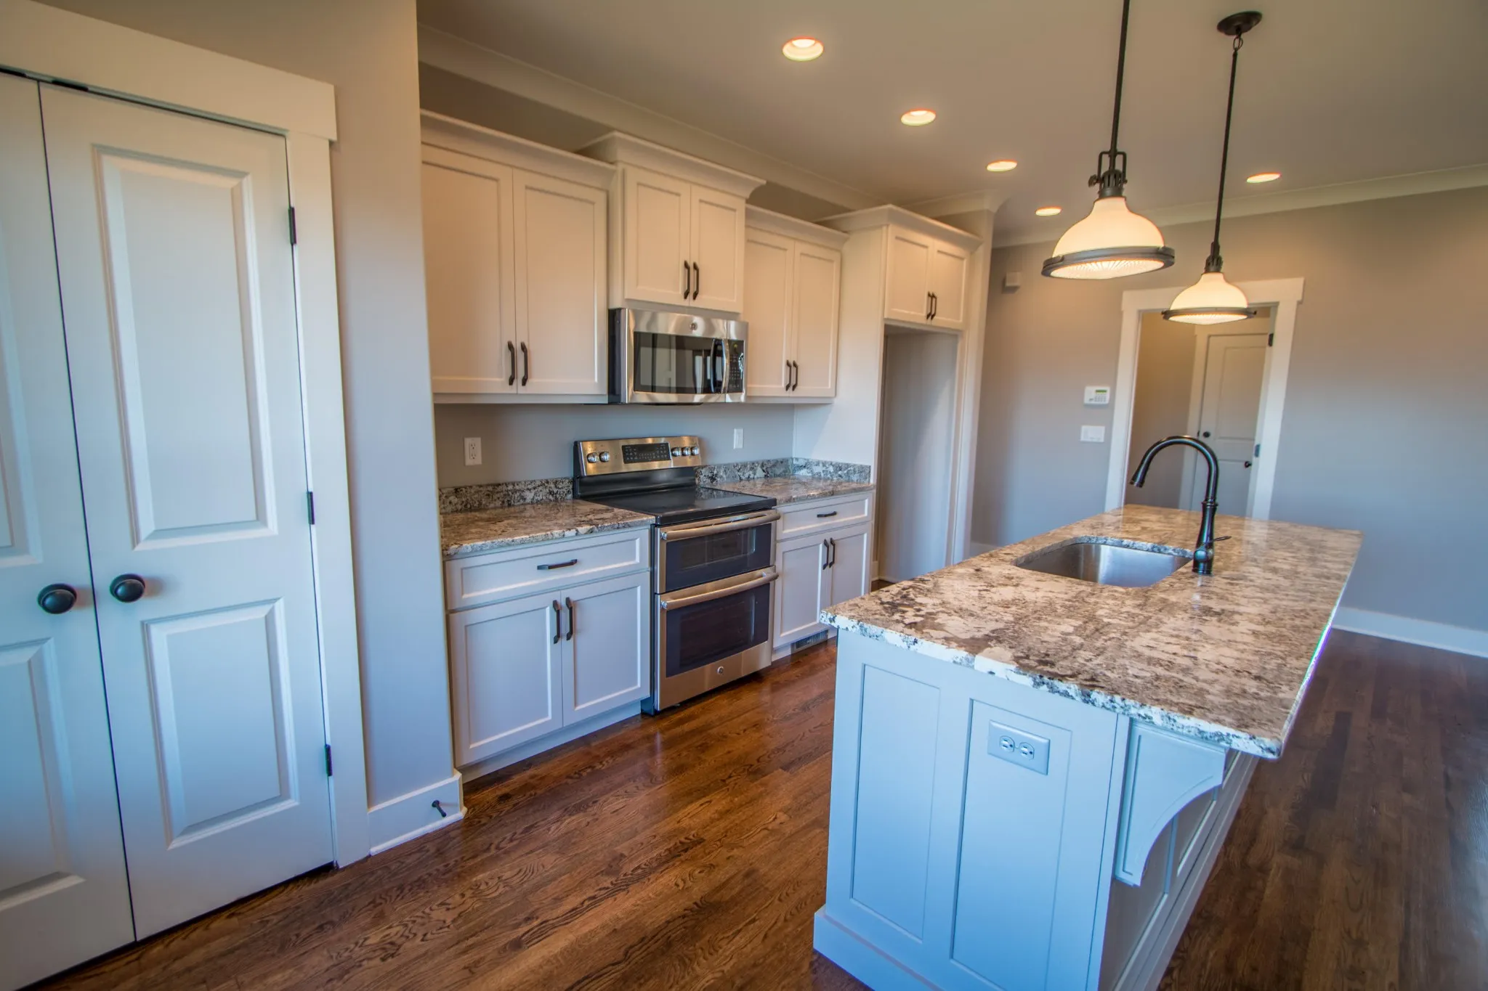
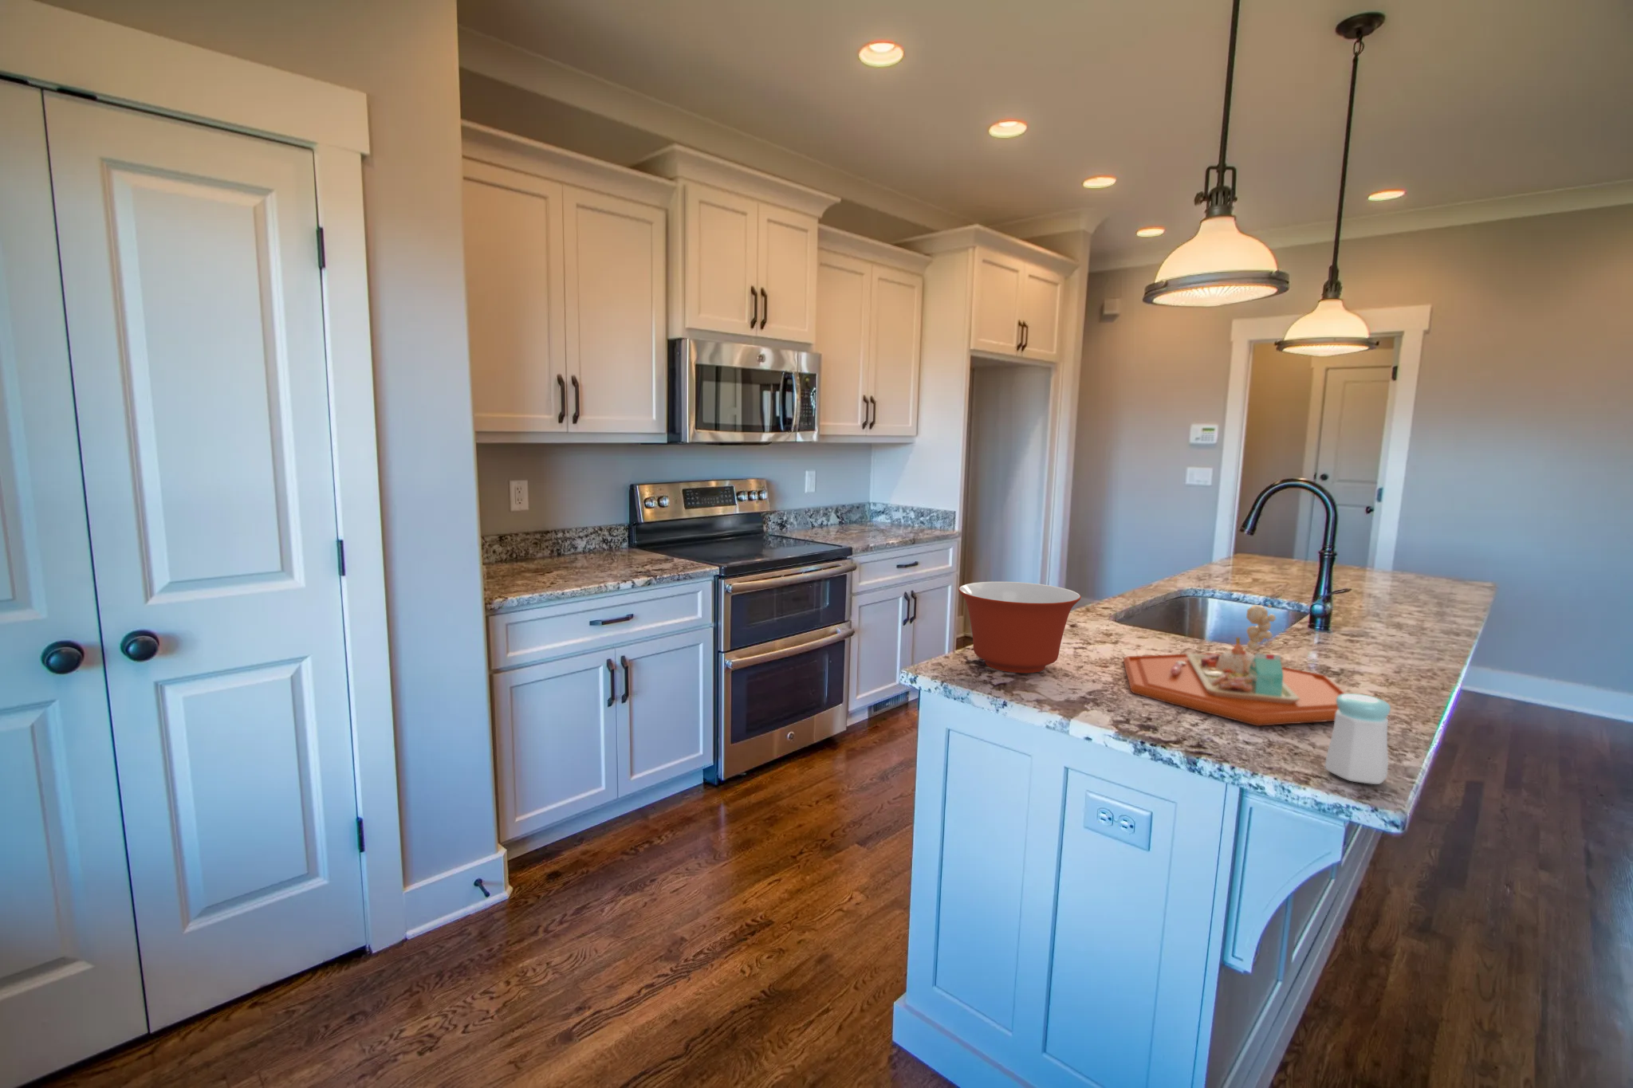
+ mixing bowl (1016, 628)
+ salt shaker (1359, 737)
+ food tray (1236, 641)
